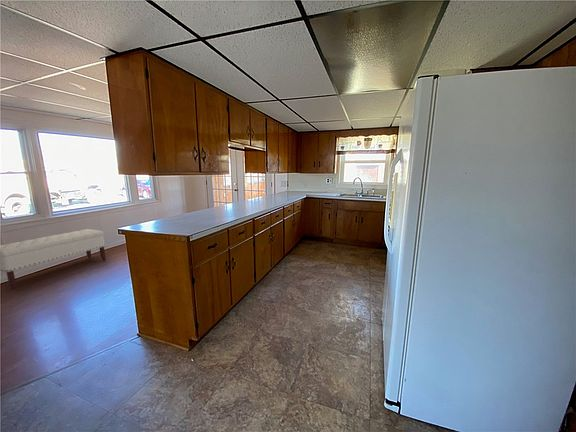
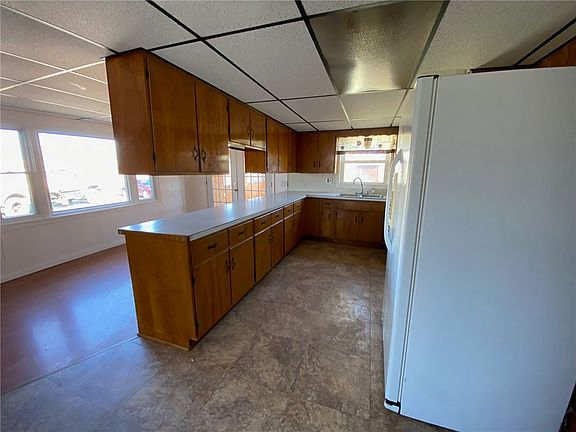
- bench (54, 254)
